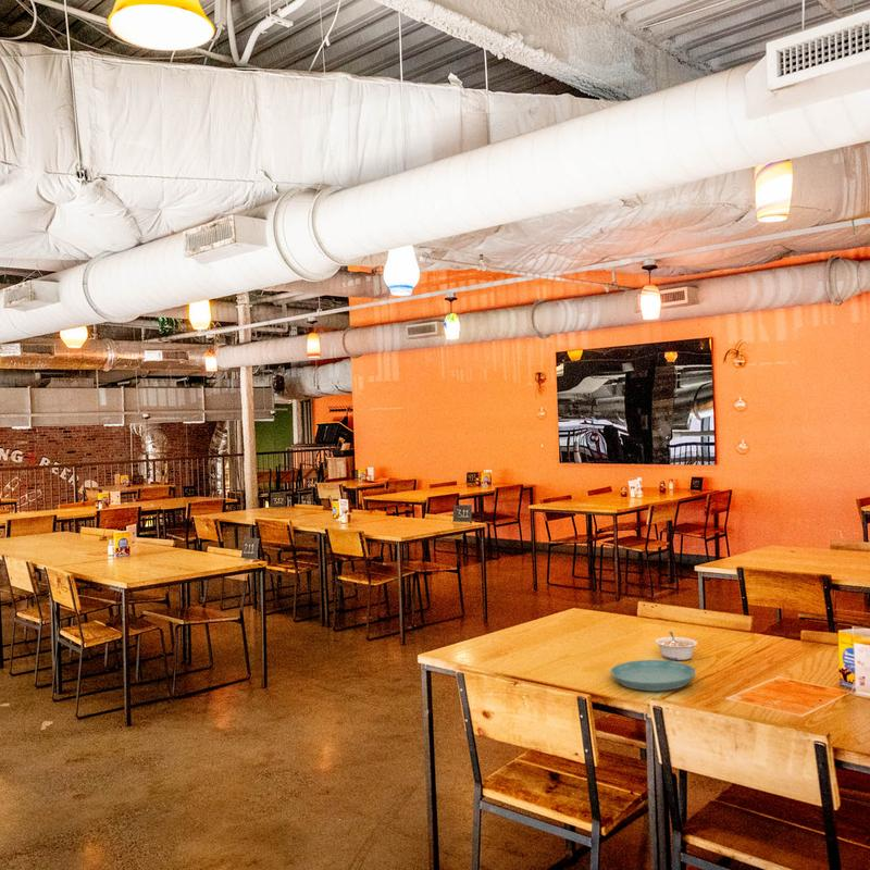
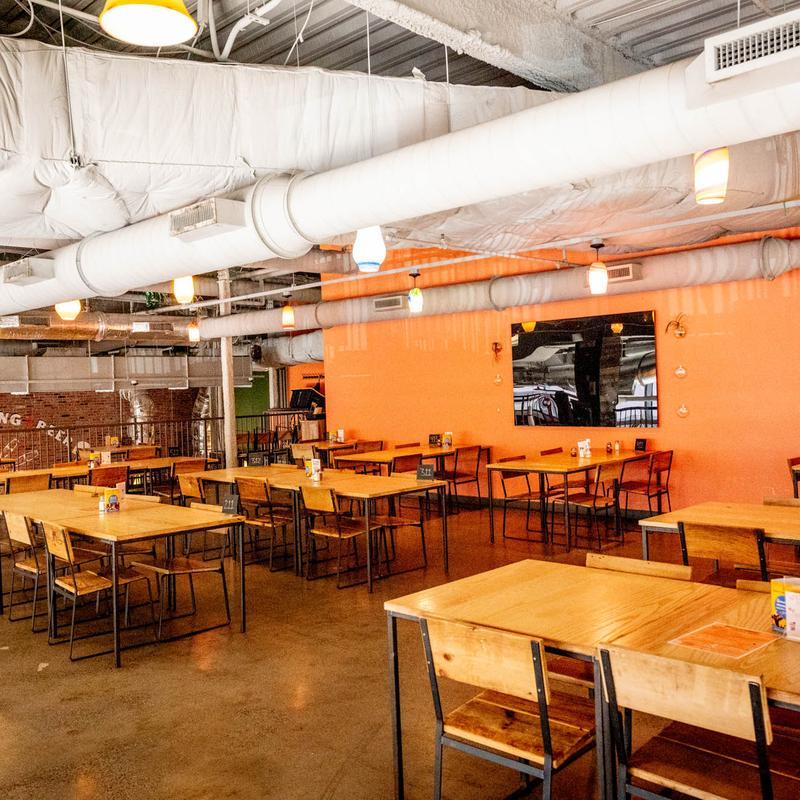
- legume (675, 647)
- saucer (652, 675)
